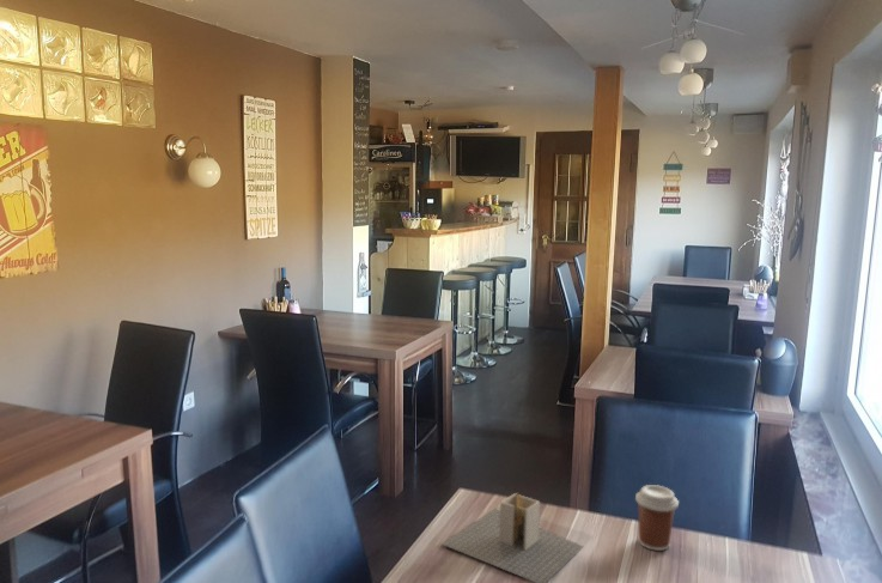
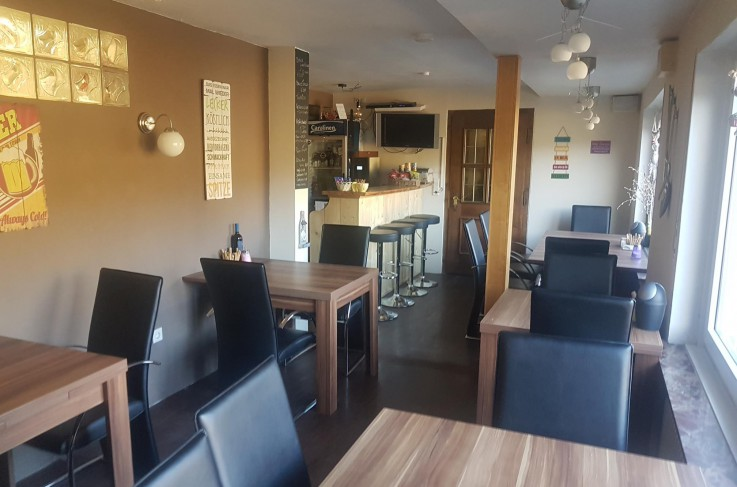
- coffee cup (655, 517)
- utensil holder (519, 515)
